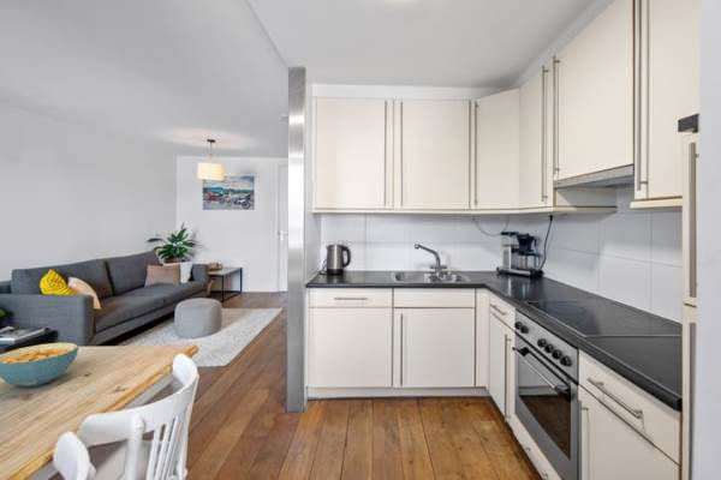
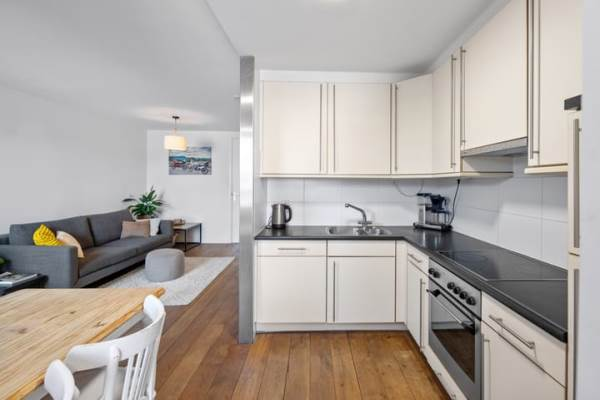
- cereal bowl (37, 367)
